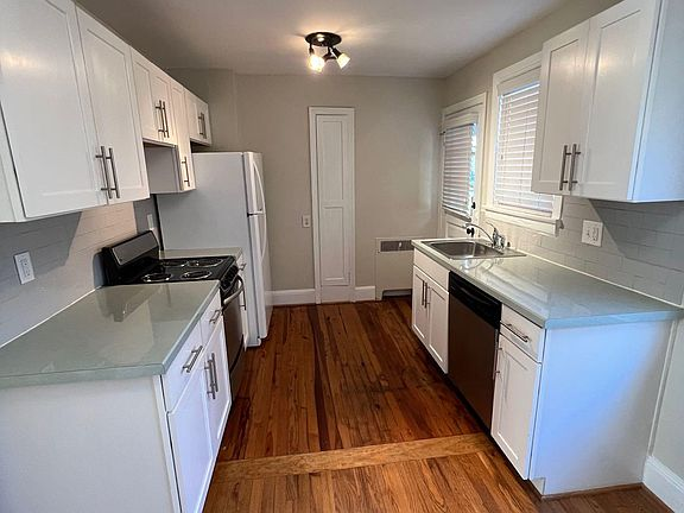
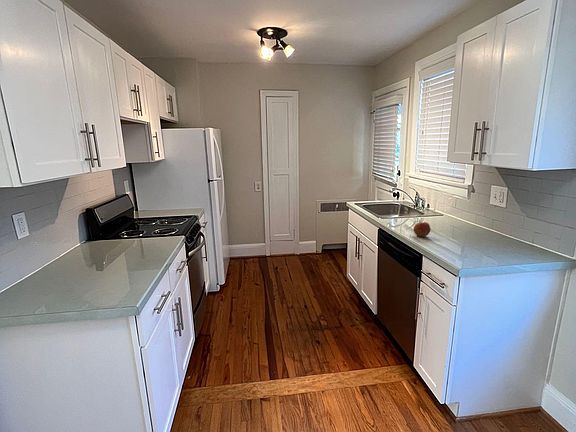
+ apple (422, 228)
